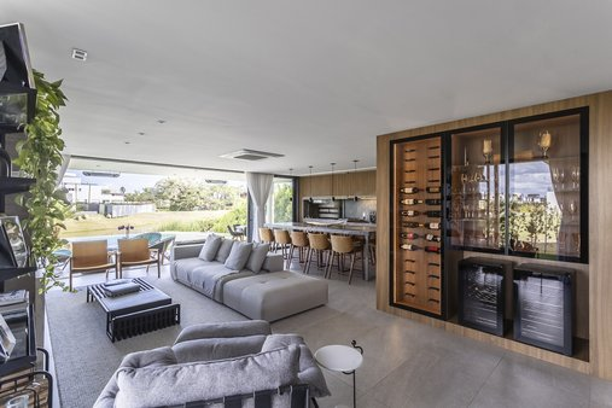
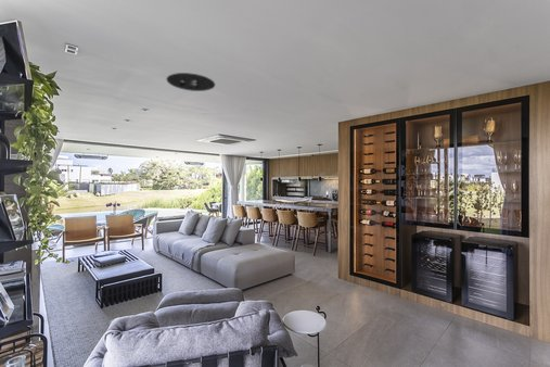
+ ceiling light (191, 79)
